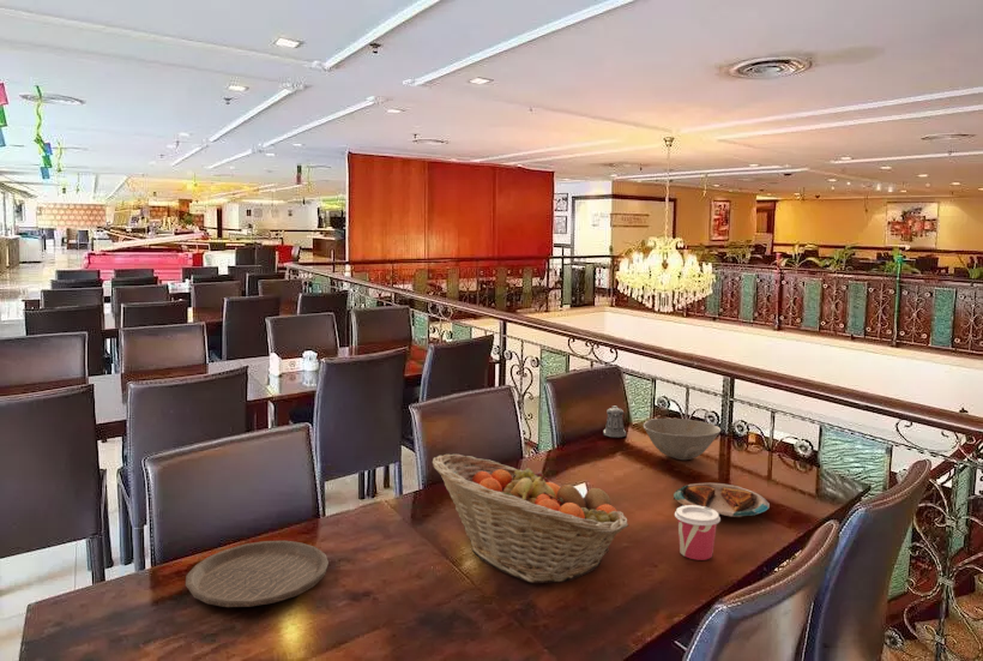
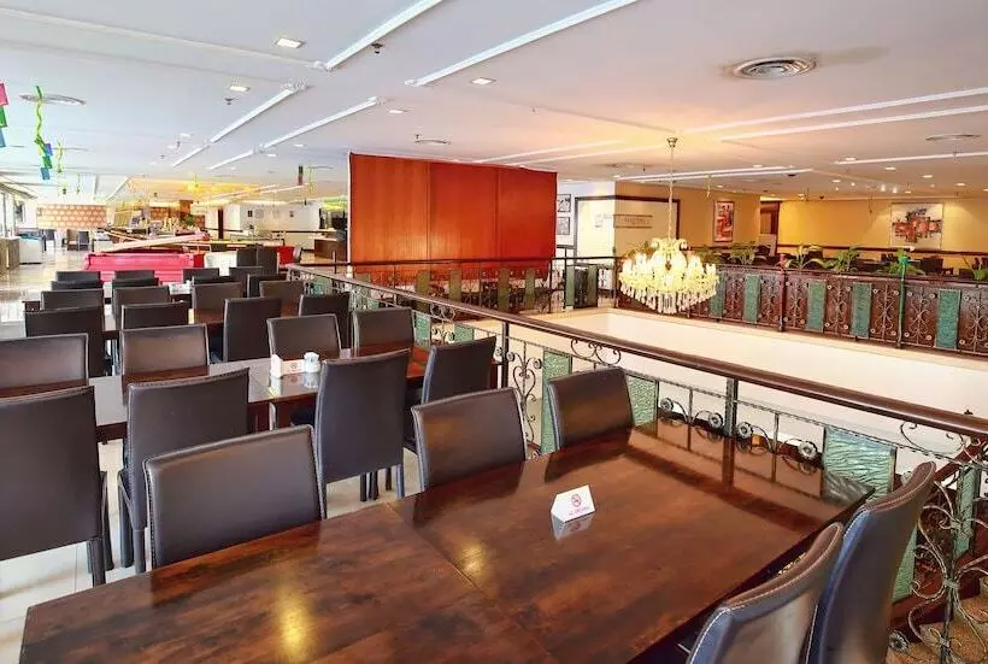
- fruit basket (525, 505)
- plate (718, 499)
- pepper shaker (614, 421)
- plate (259, 572)
- bowl (680, 441)
- cup (696, 533)
